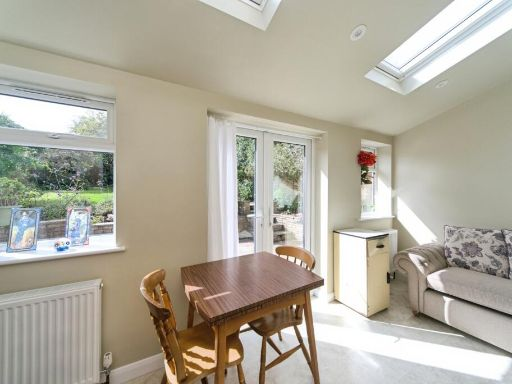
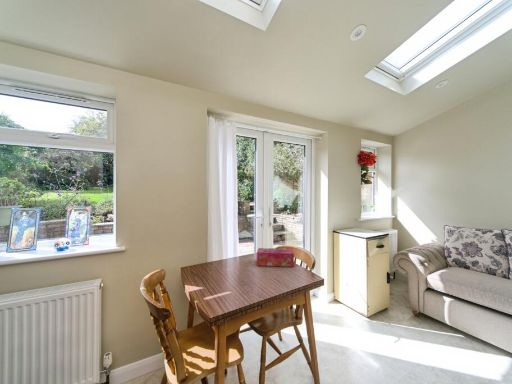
+ tissue box (275, 256)
